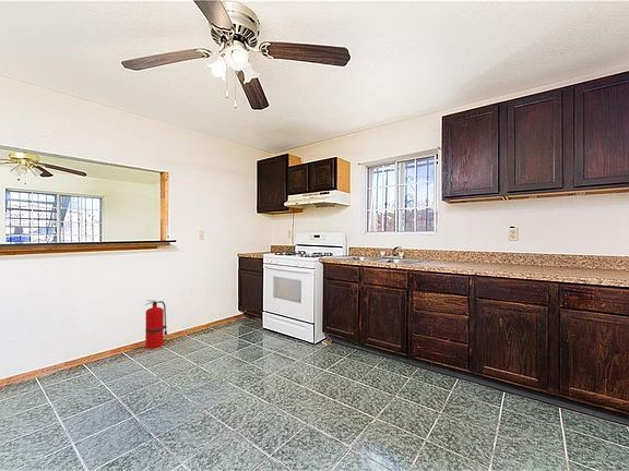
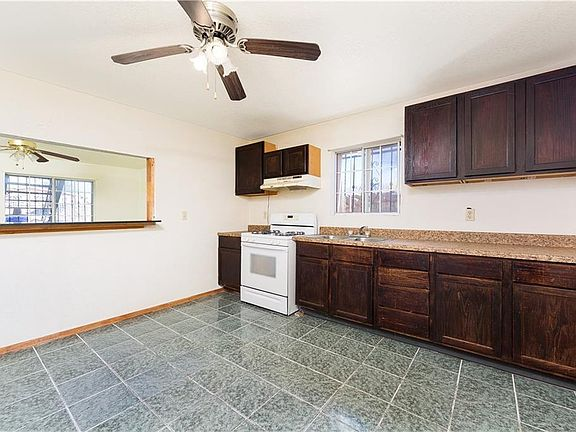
- fire extinguisher (156, 322)
